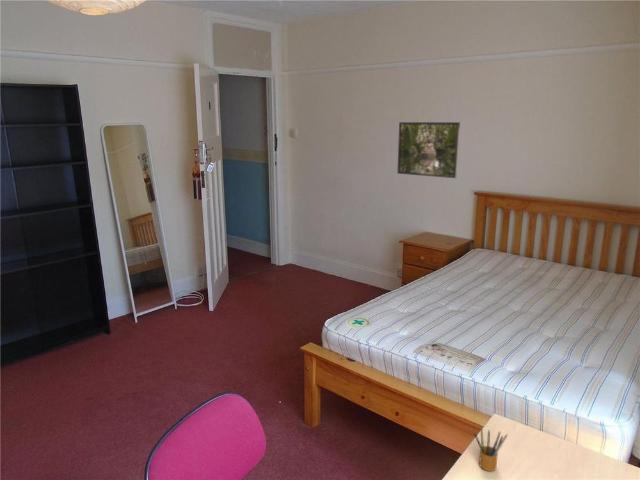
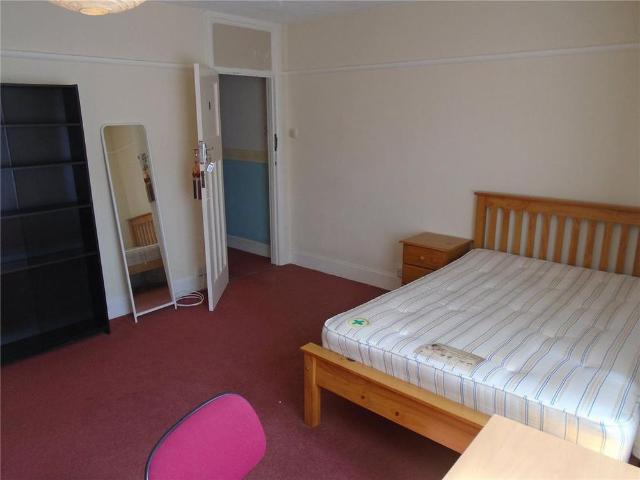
- pencil box (488, 448)
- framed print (426, 149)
